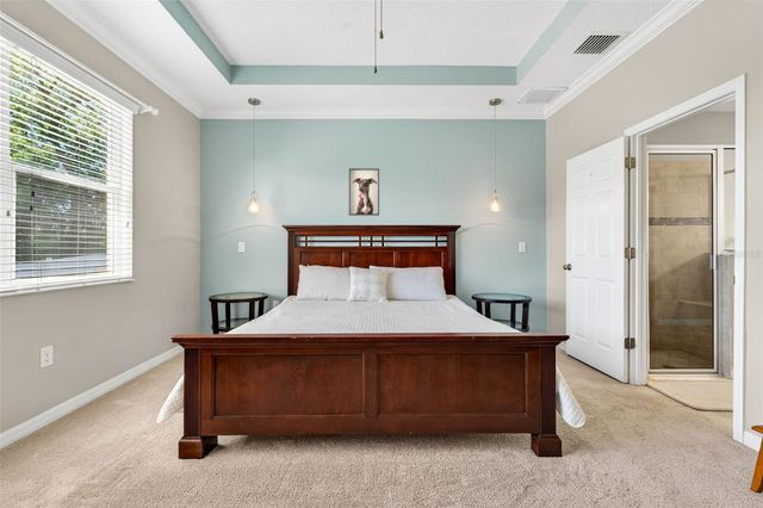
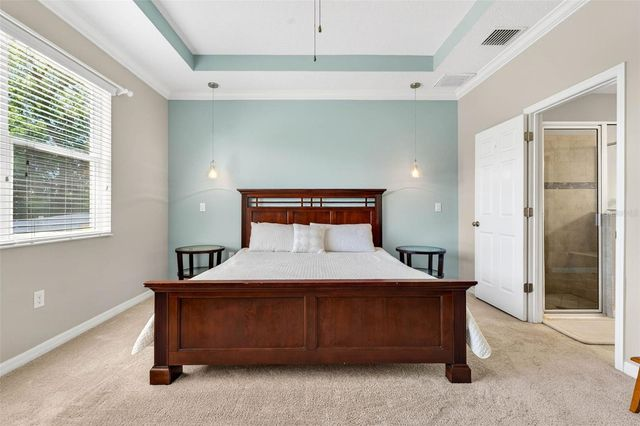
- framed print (364, 192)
